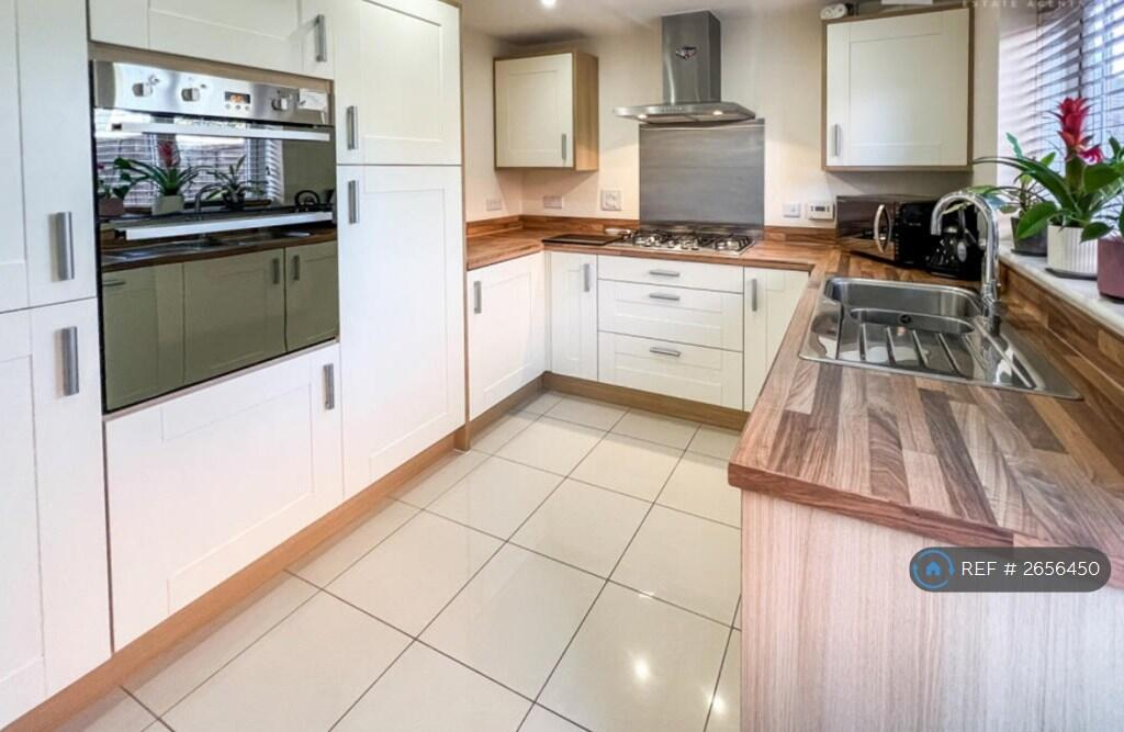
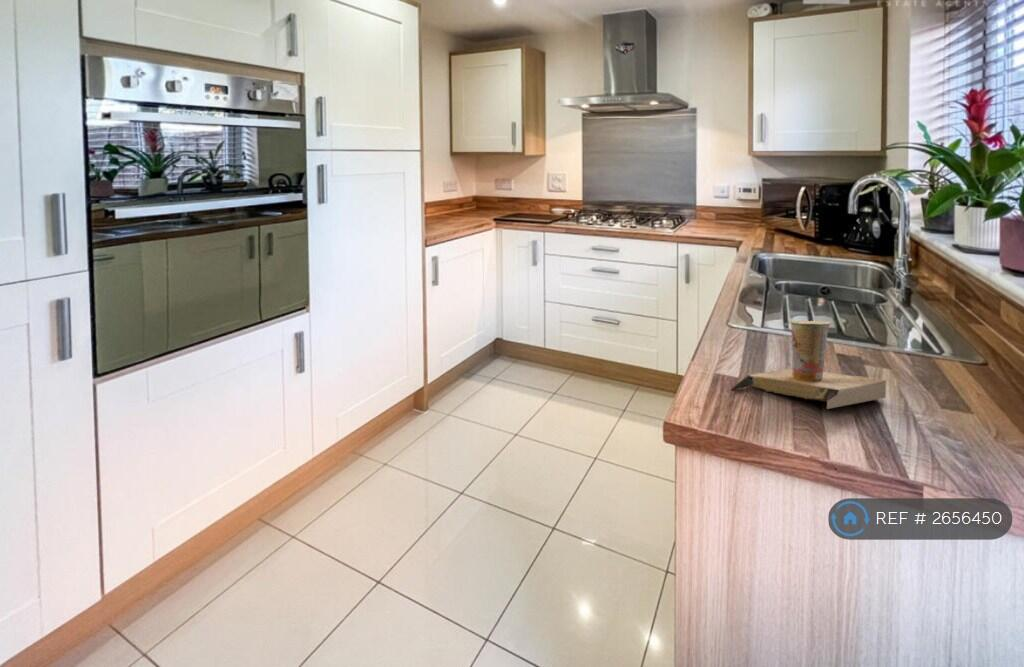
+ cup (806, 358)
